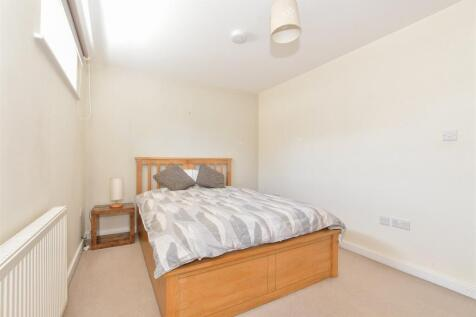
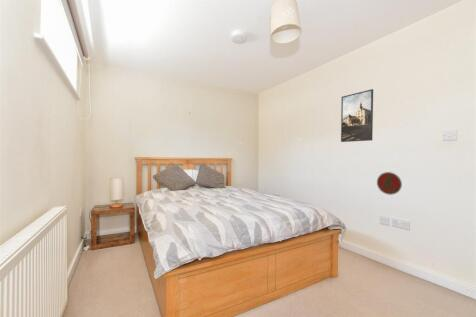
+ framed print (356, 117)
+ decorative plate (388, 183)
